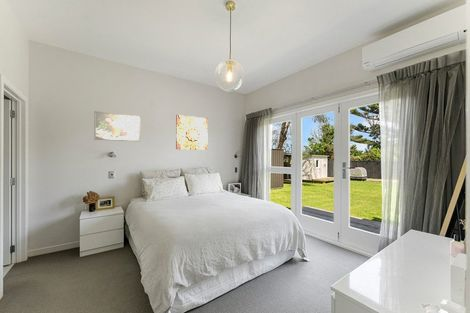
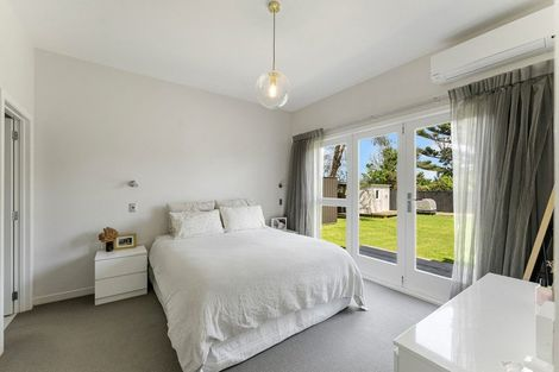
- wall art (192, 133)
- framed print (118, 127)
